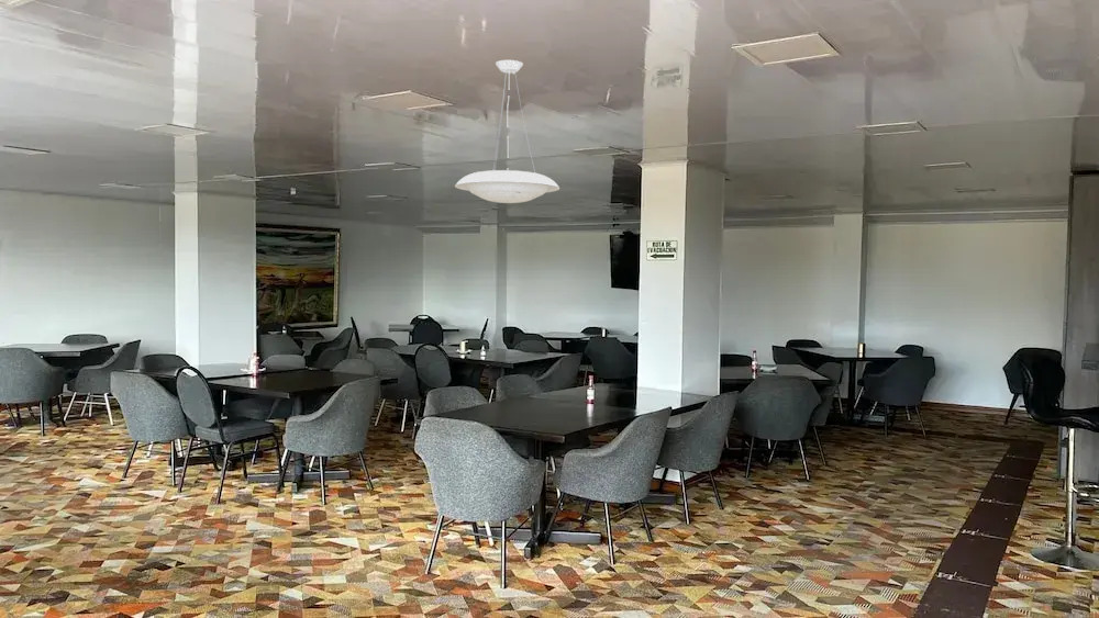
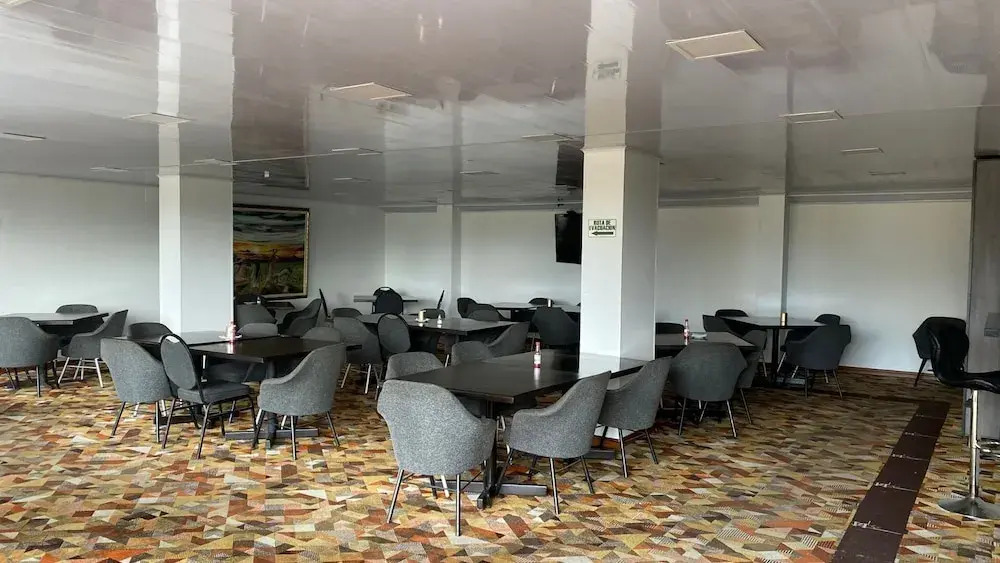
- pendant lamp (508, 138)
